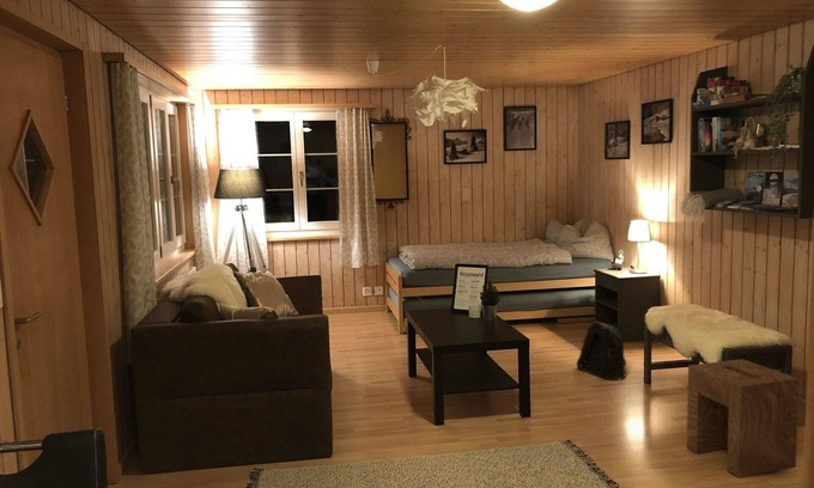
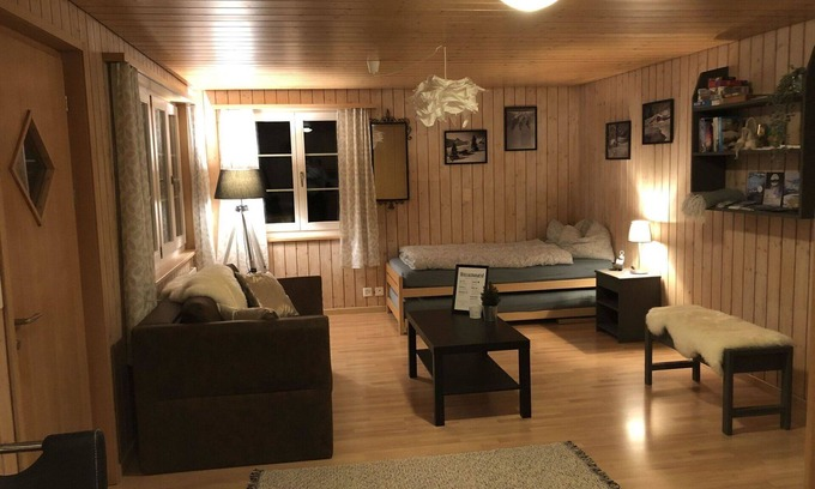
- stool (740, 414)
- backpack (600, 346)
